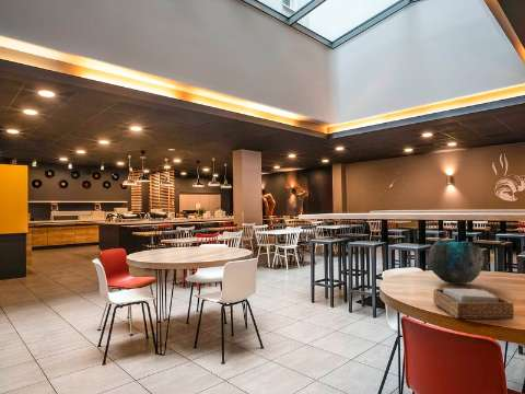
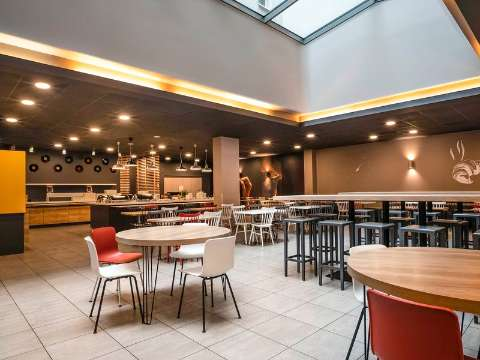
- napkin holder (470, 300)
- decorative bowl (454, 260)
